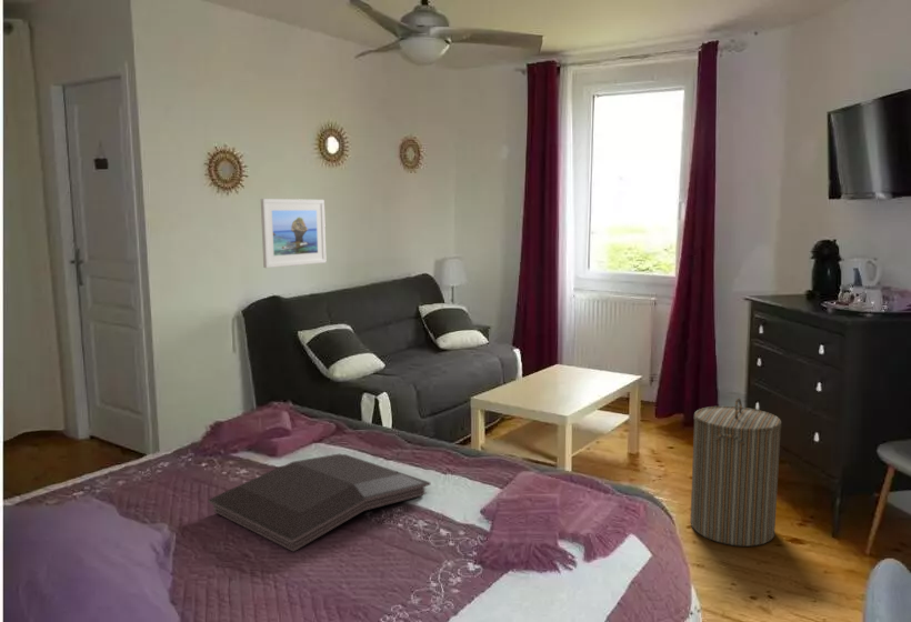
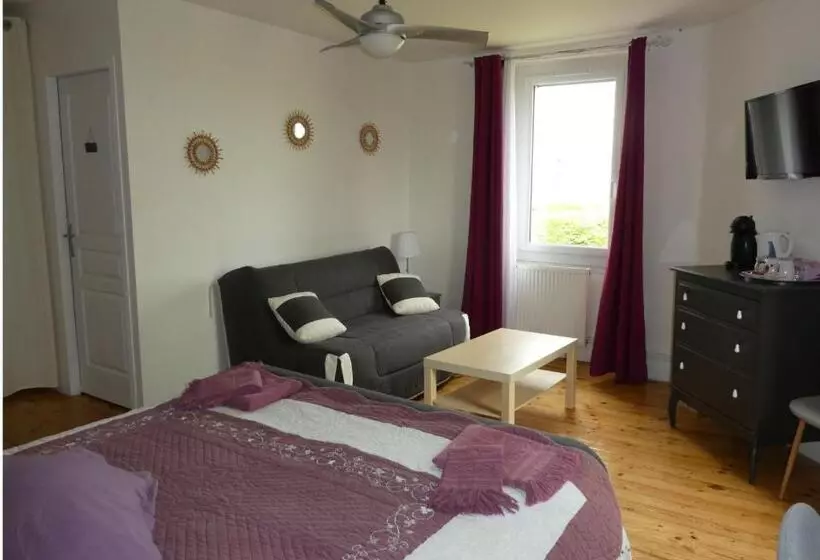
- laundry hamper (734, 464)
- serving tray (322, 488)
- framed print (294, 232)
